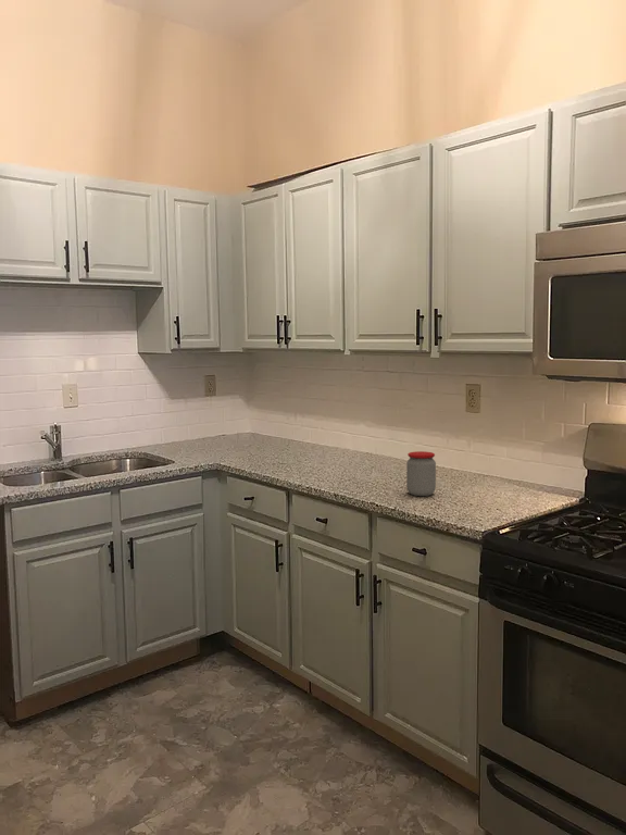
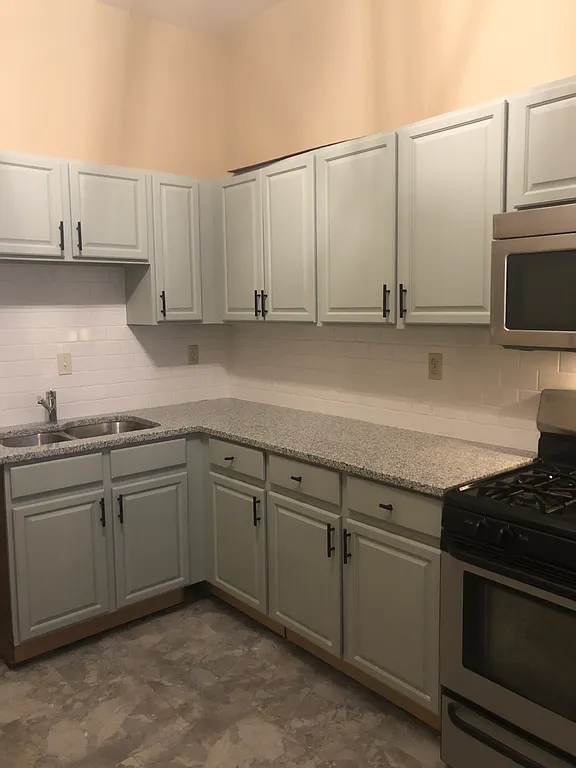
- jar (421, 473)
